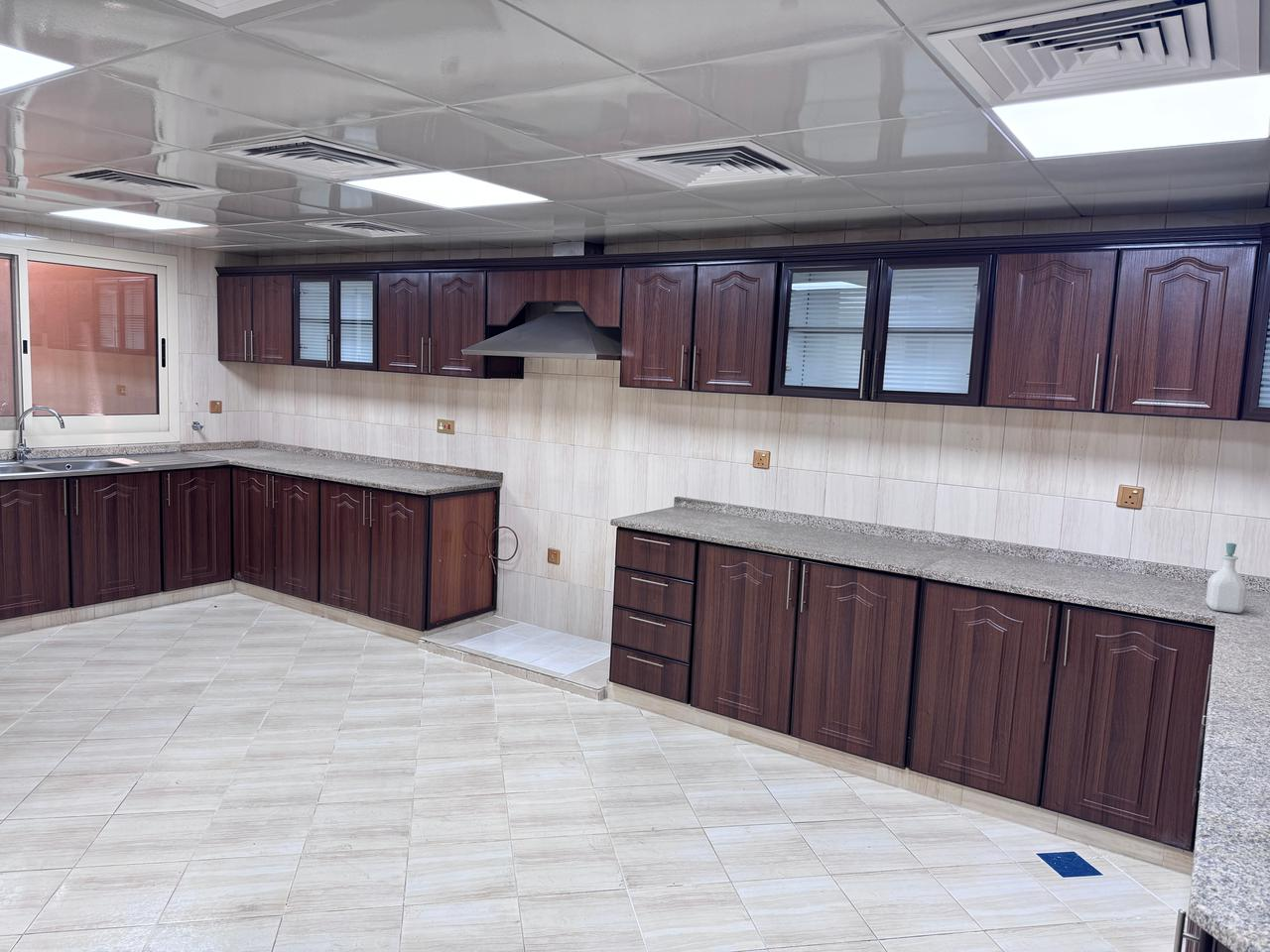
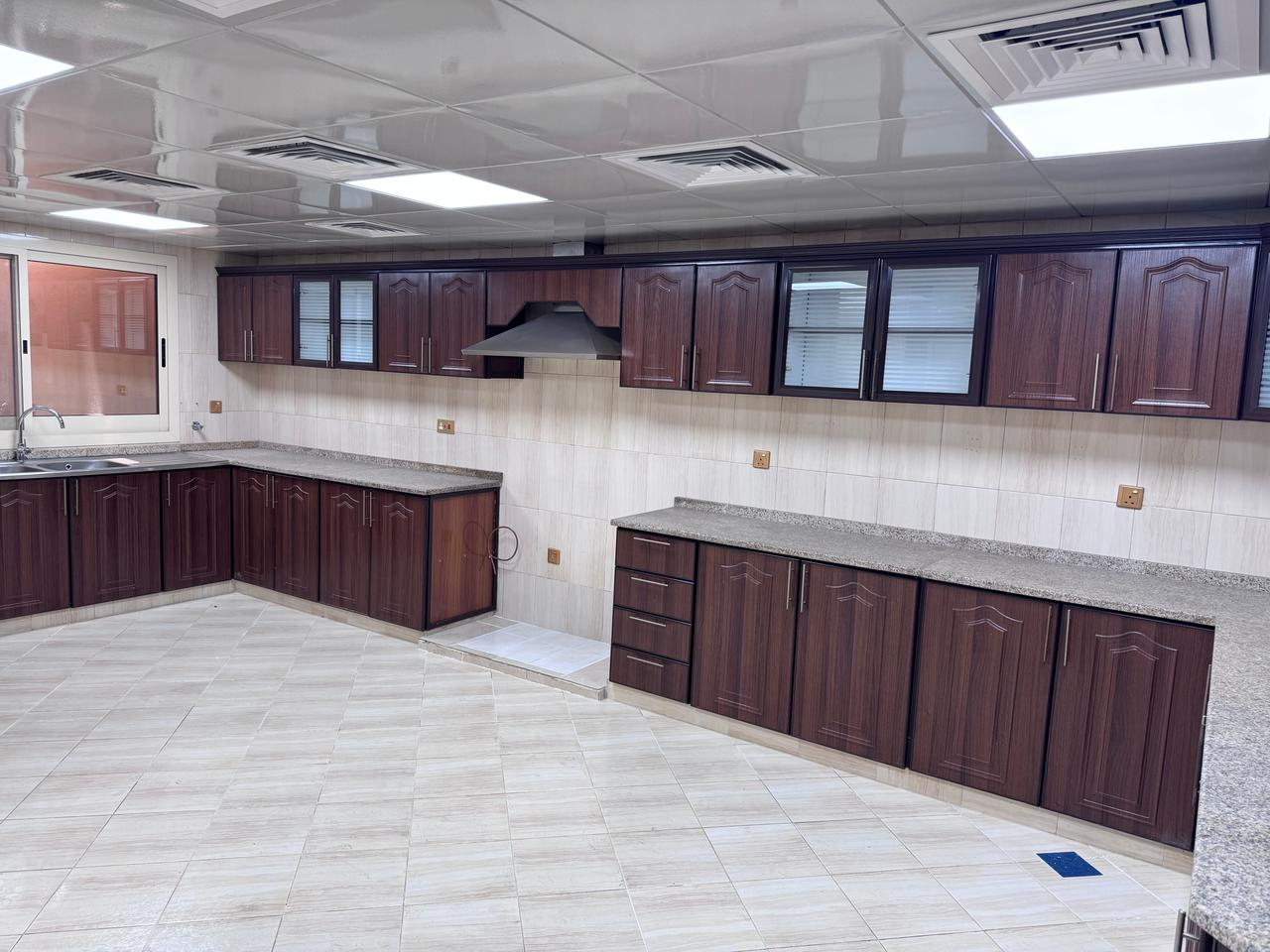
- soap bottle (1227, 576)
